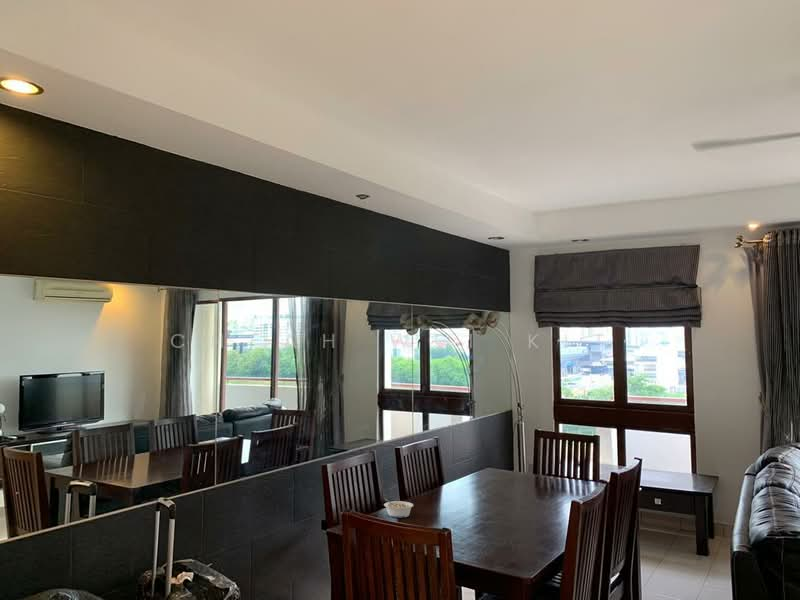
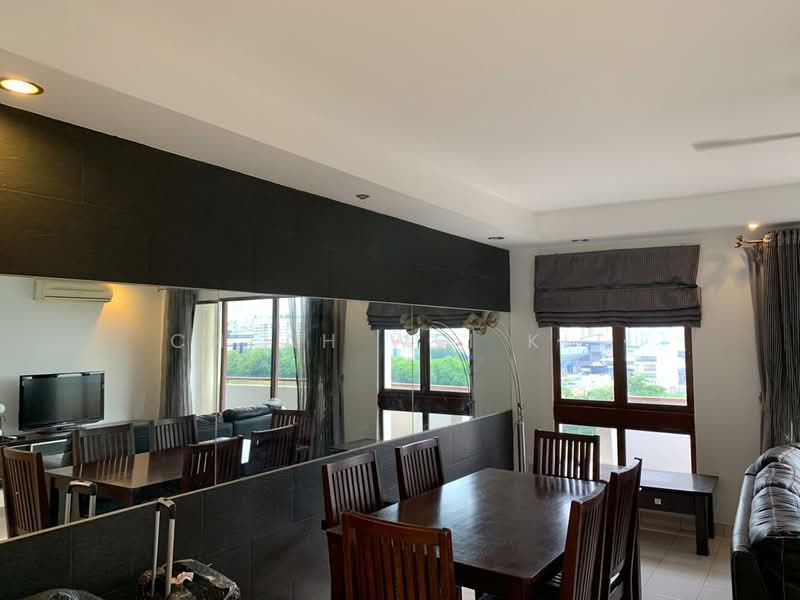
- legume (397, 508)
